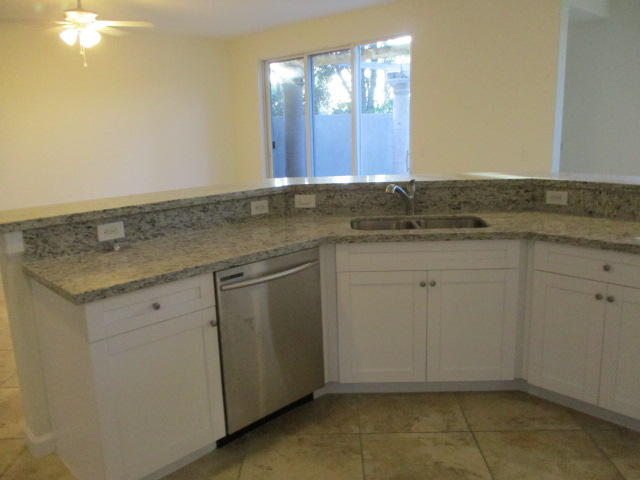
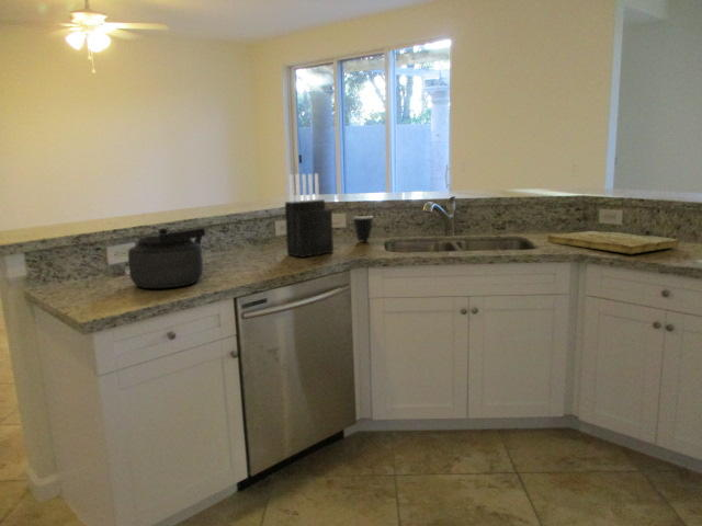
+ mug (364, 229)
+ cutting board (609, 239)
+ kettle (168, 255)
+ knife block (310, 214)
